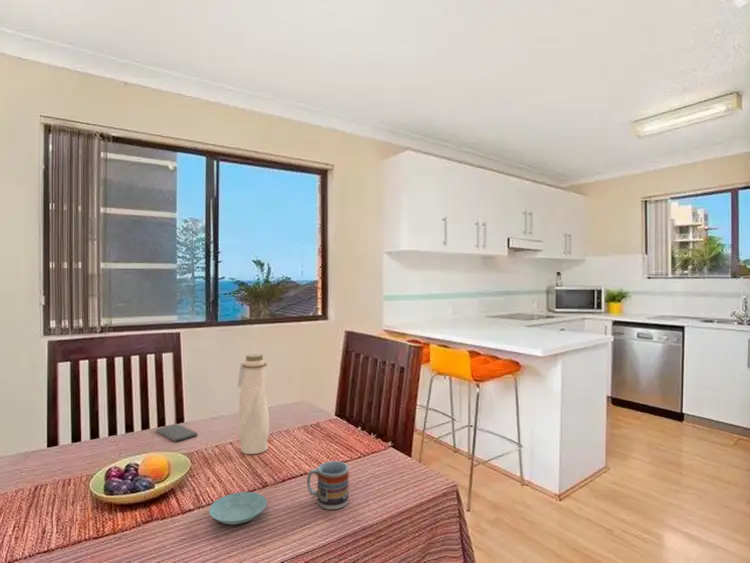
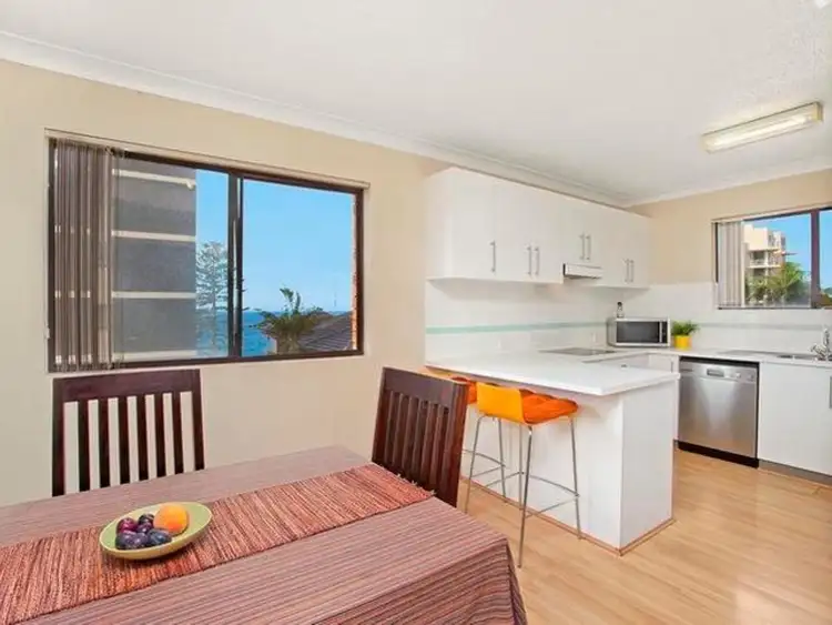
- cup (327, 484)
- smartphone (176, 432)
- saucer (238, 510)
- water bottle (252, 402)
